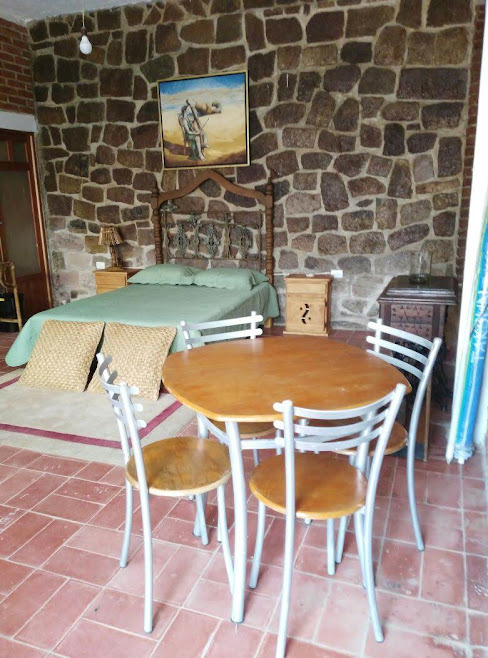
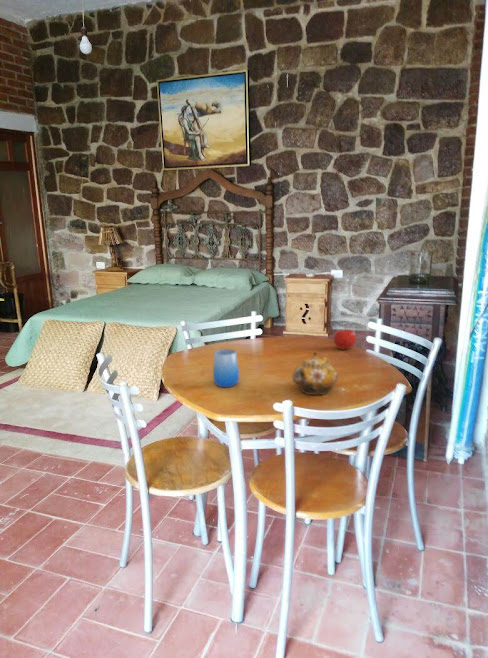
+ teapot (314, 371)
+ cup (225, 368)
+ fruit (344, 337)
